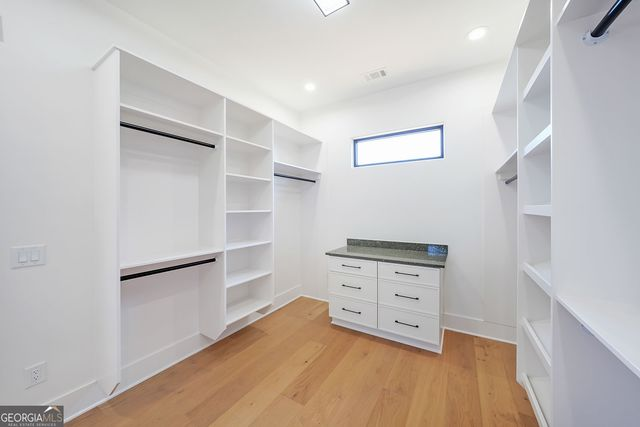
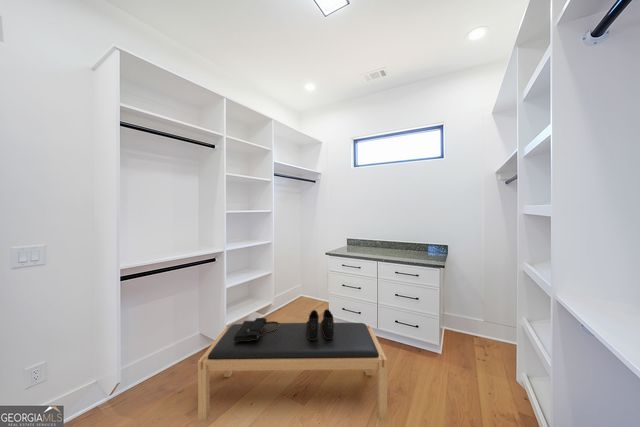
+ bench (296, 363)
+ handbag (259, 328)
+ boots (321, 321)
